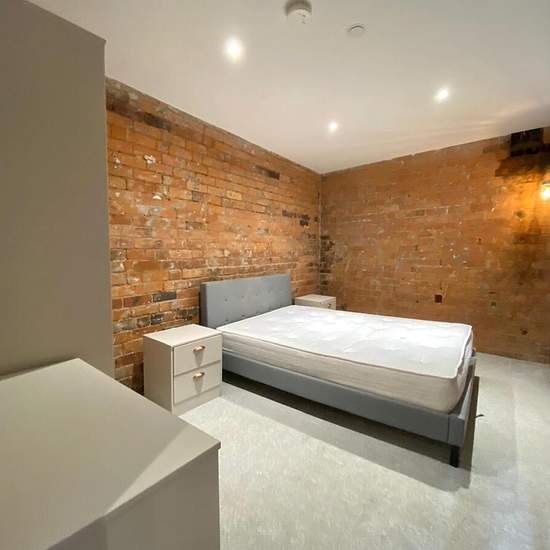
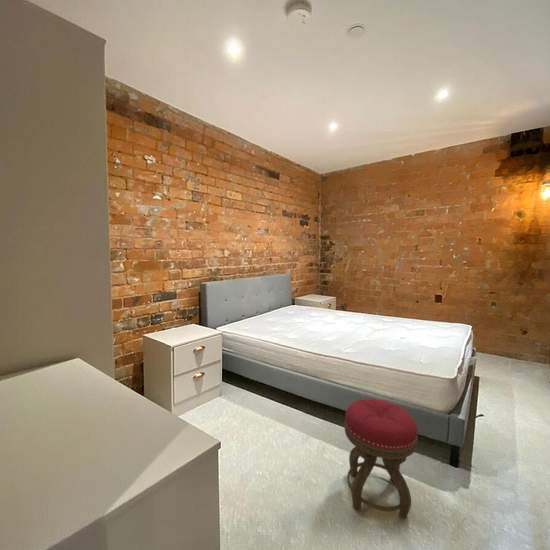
+ stool (378, 452)
